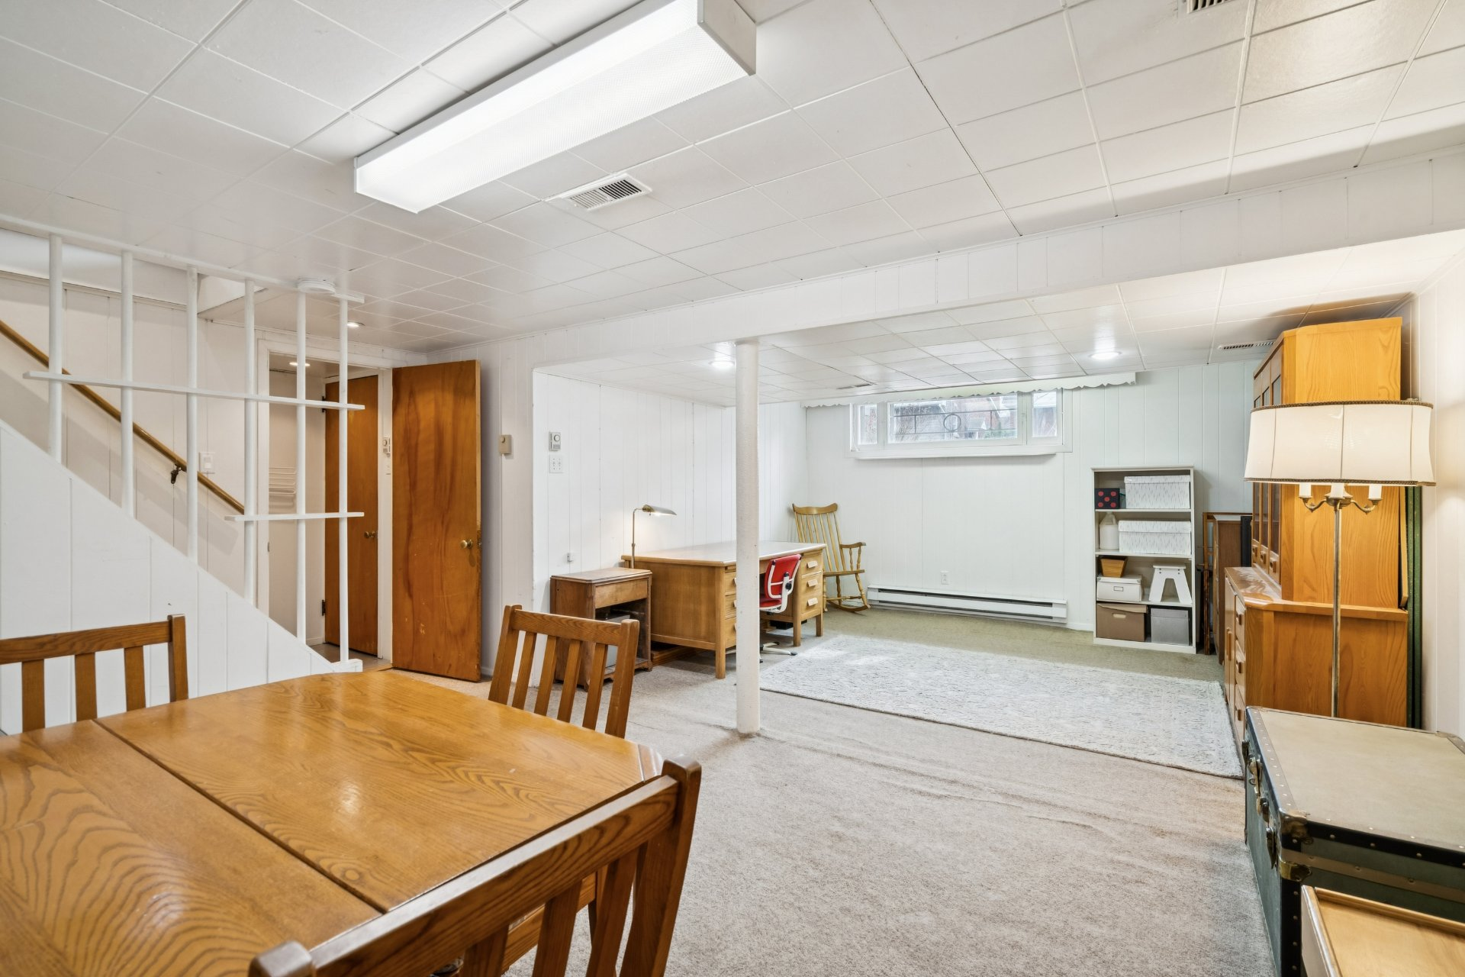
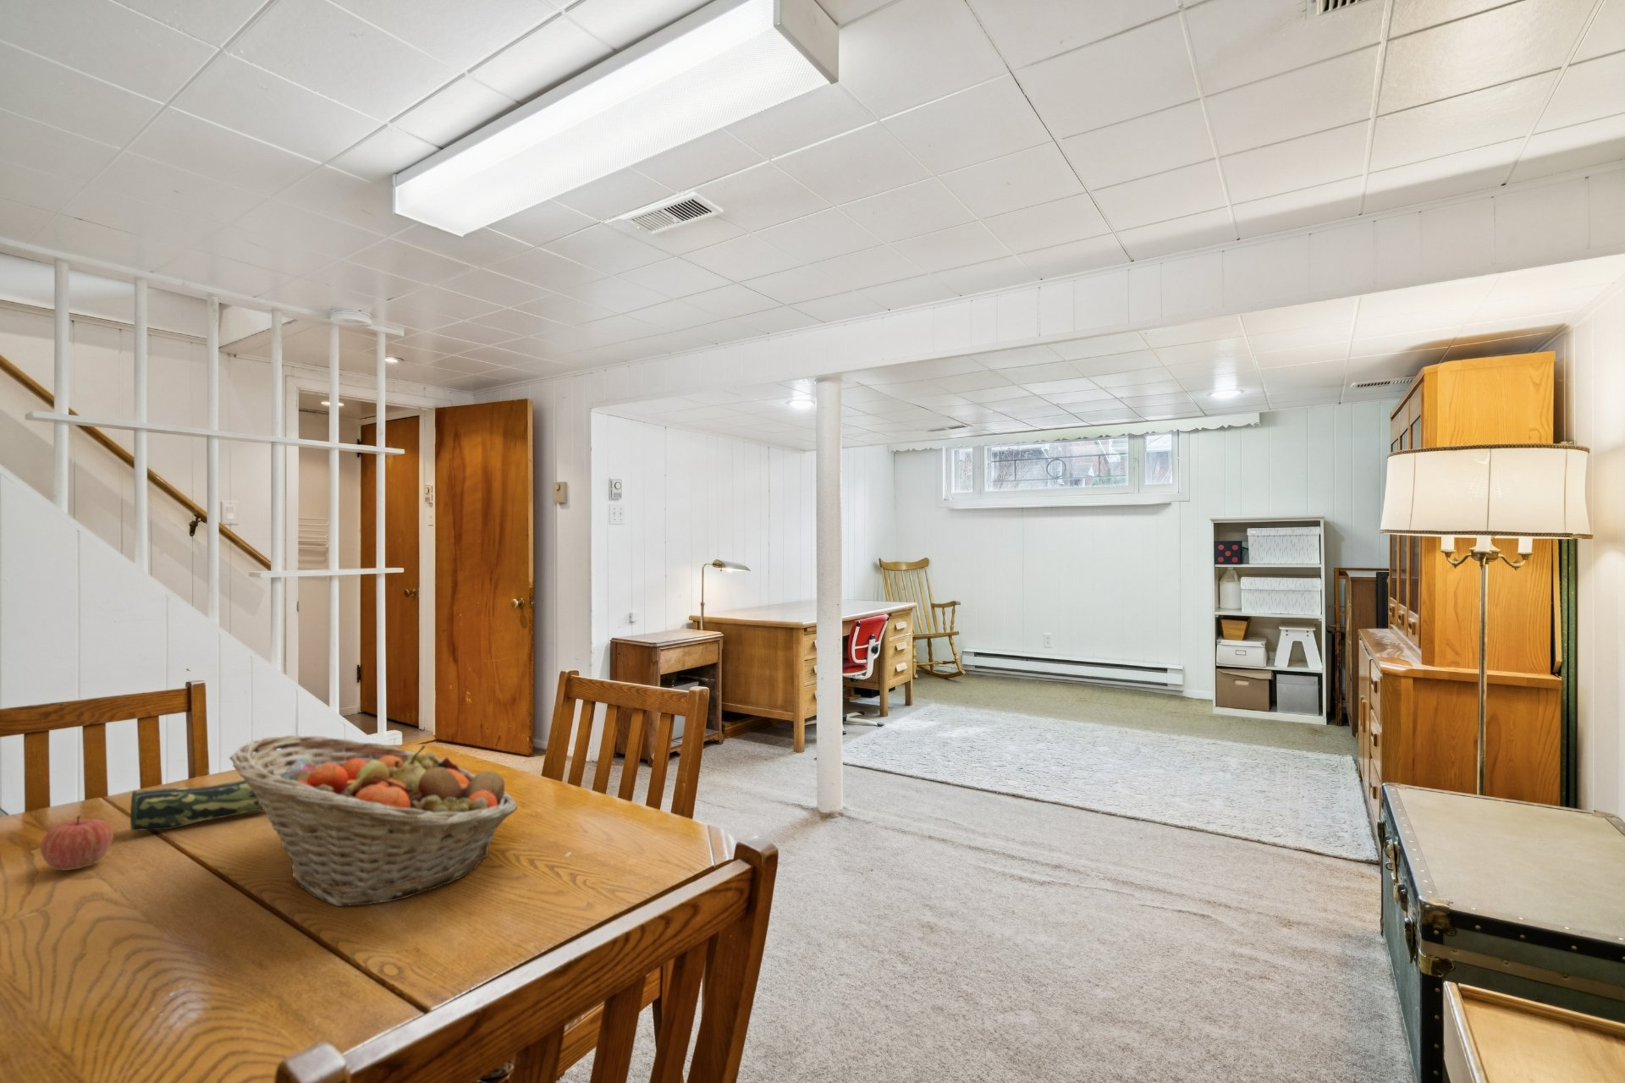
+ pencil case (209, 799)
+ fruit basket (381, 800)
+ apple (77, 841)
